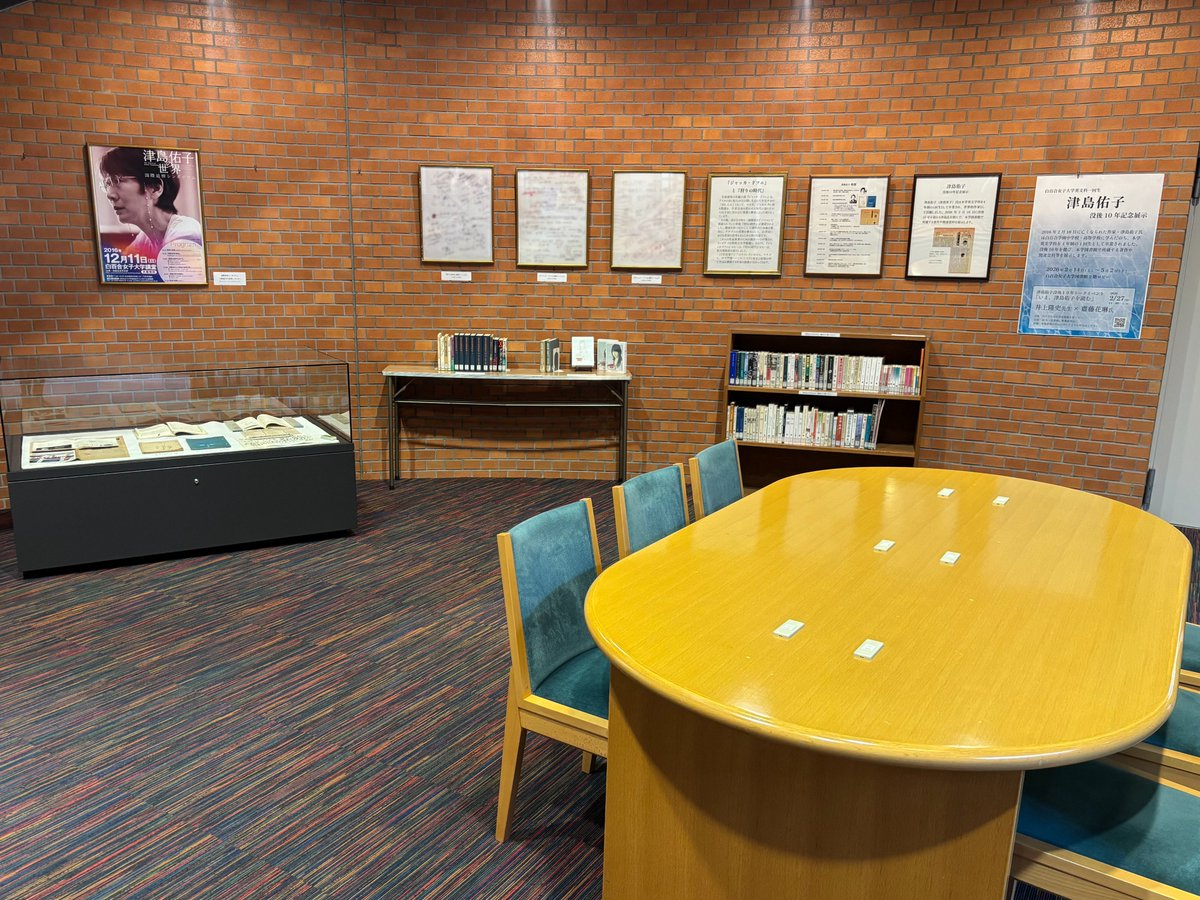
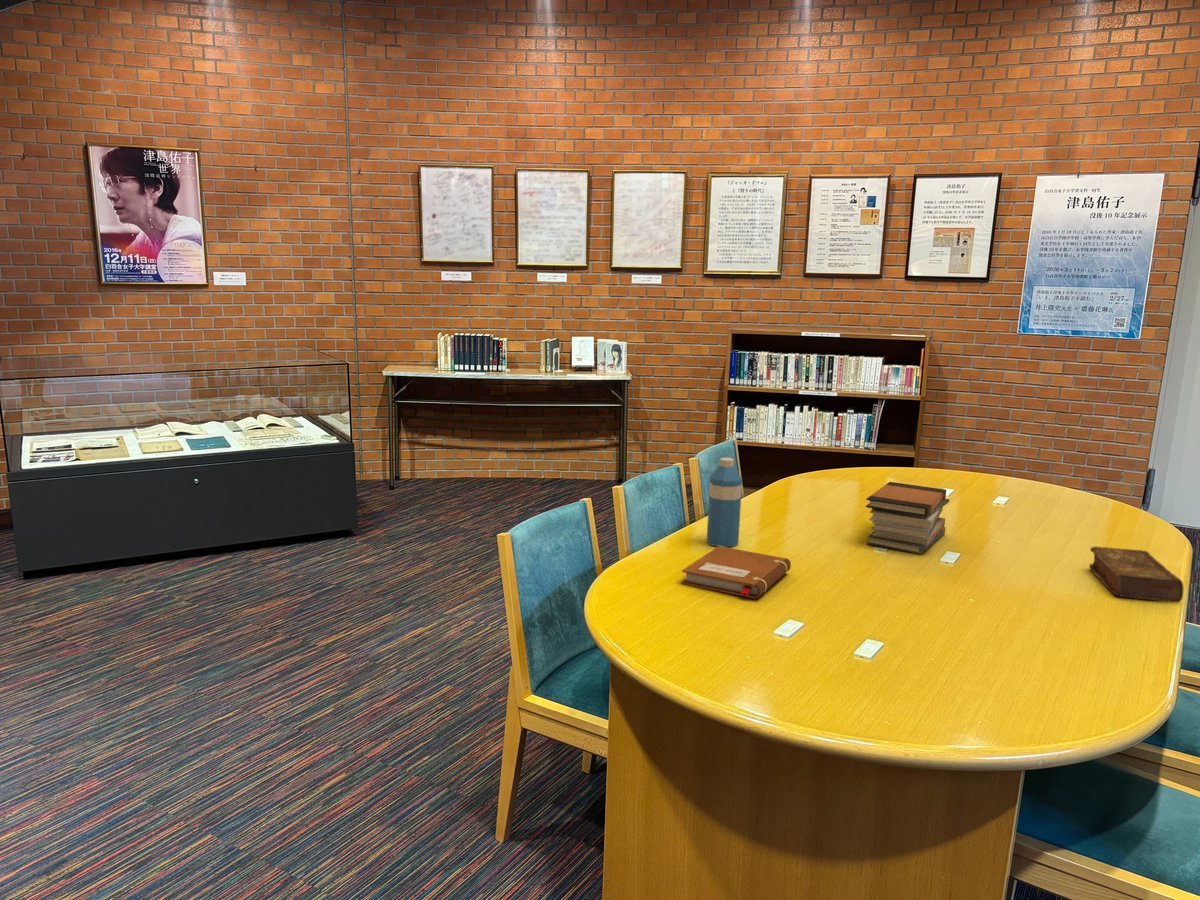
+ notebook (736, 571)
+ book (1133, 572)
+ book stack (906, 516)
+ water bottle (724, 501)
